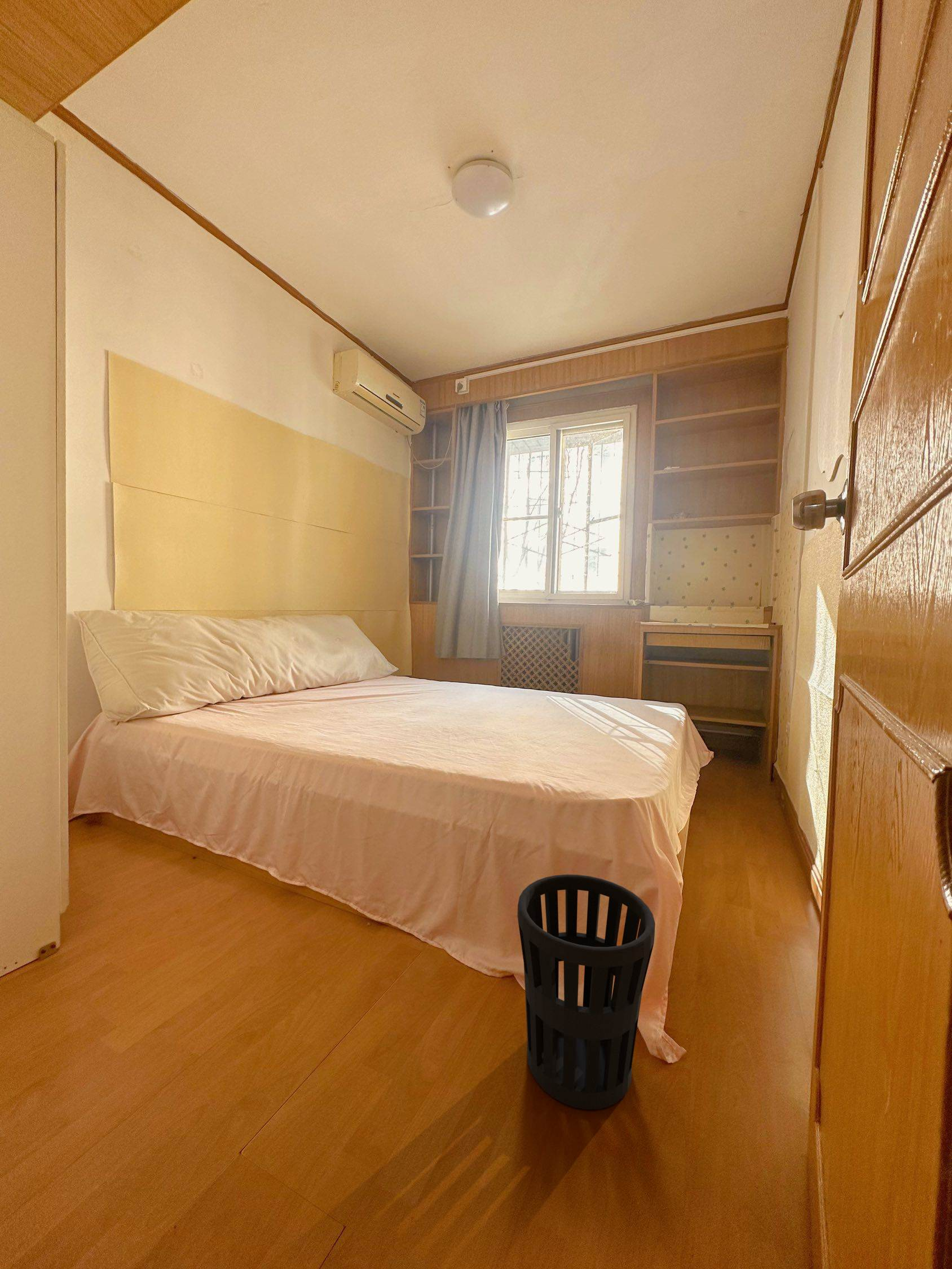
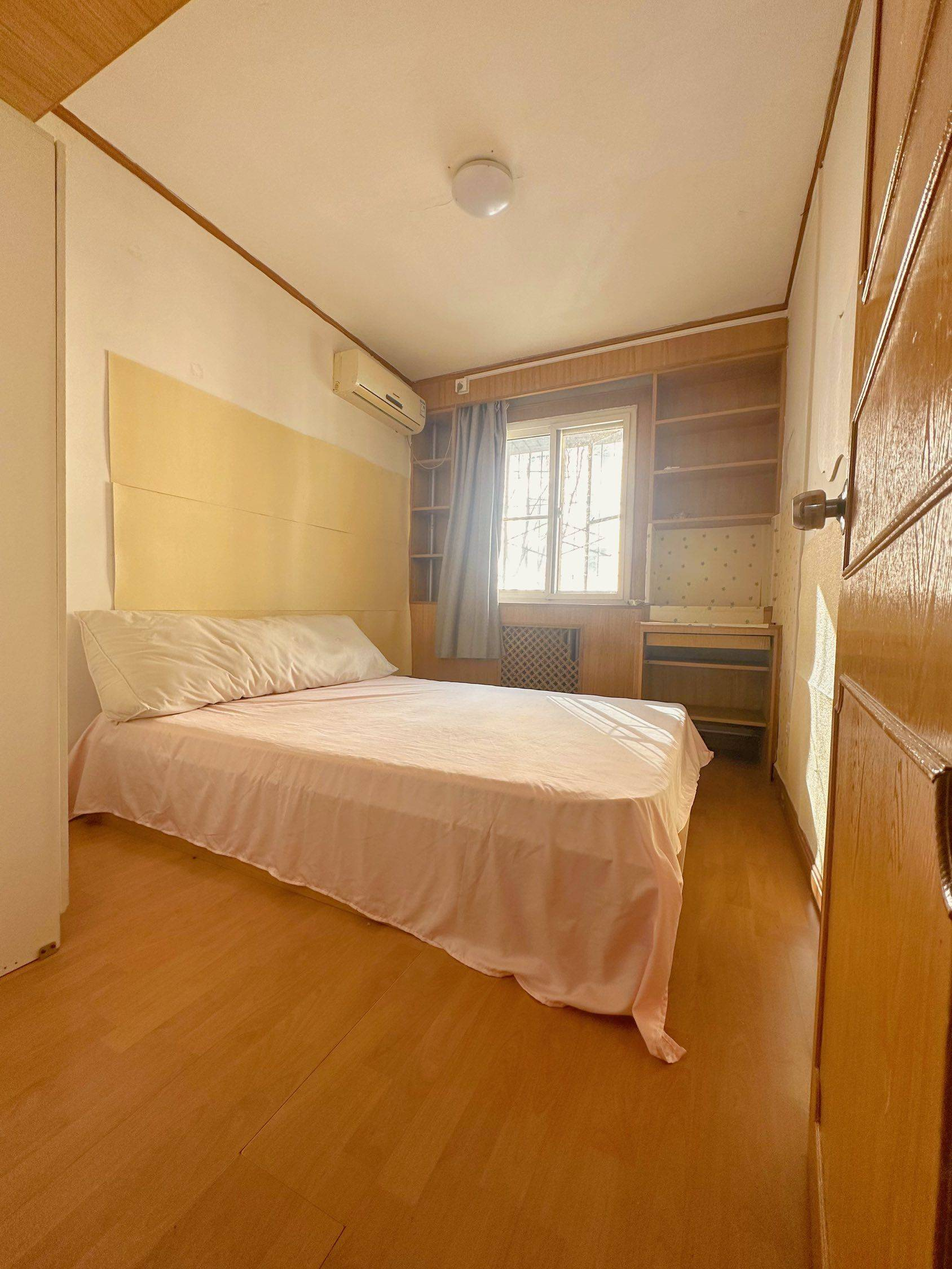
- wastebasket (584, 984)
